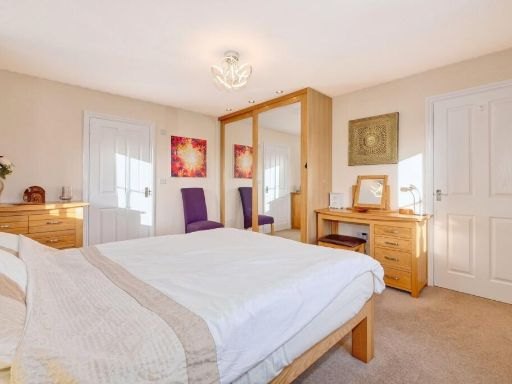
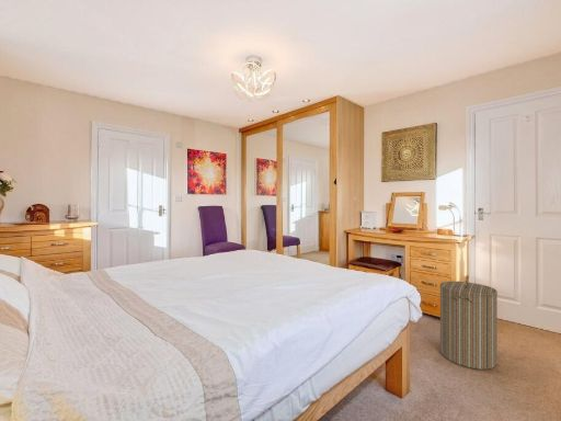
+ laundry hamper (467, 316)
